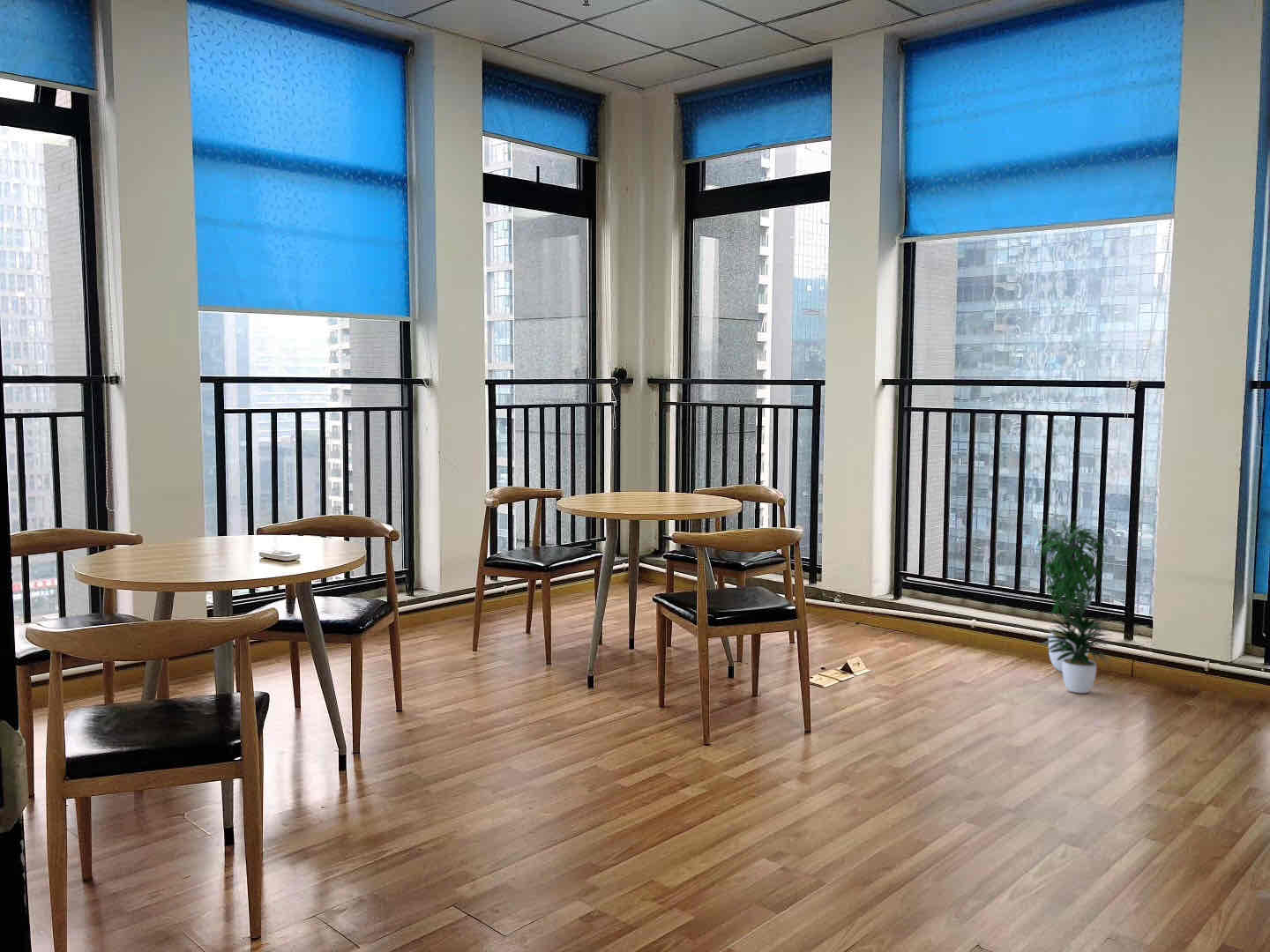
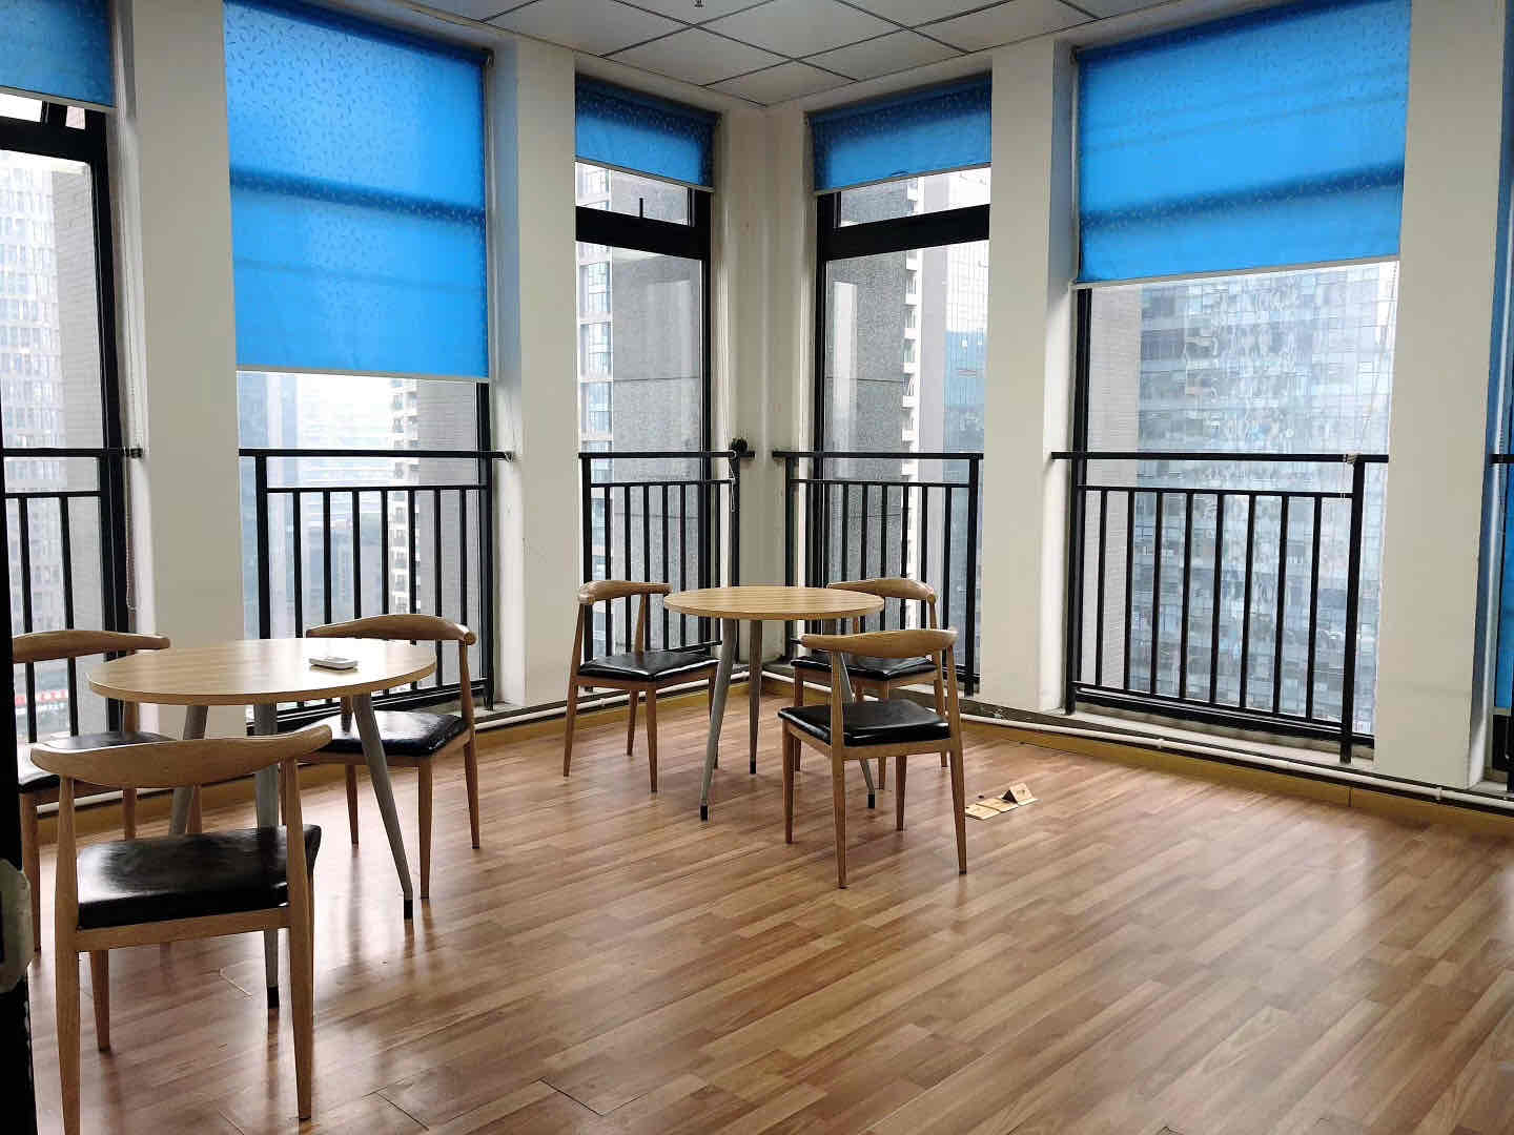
- potted plant (1072, 599)
